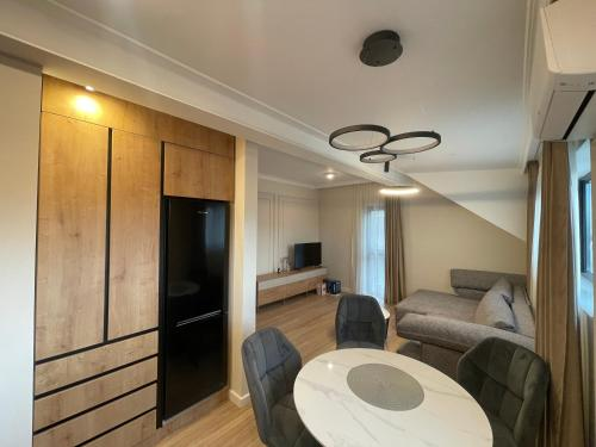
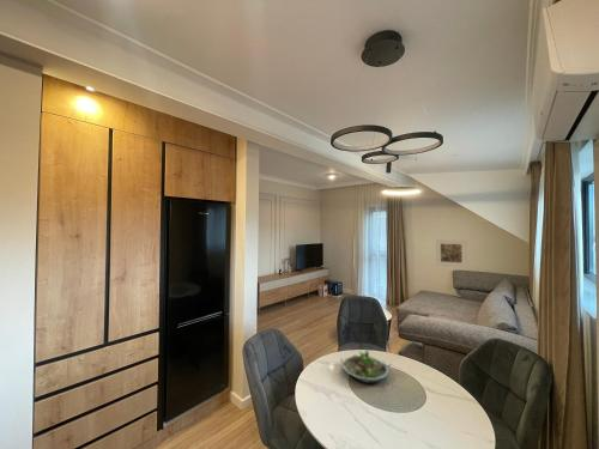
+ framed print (450, 253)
+ succulent planter (364, 362)
